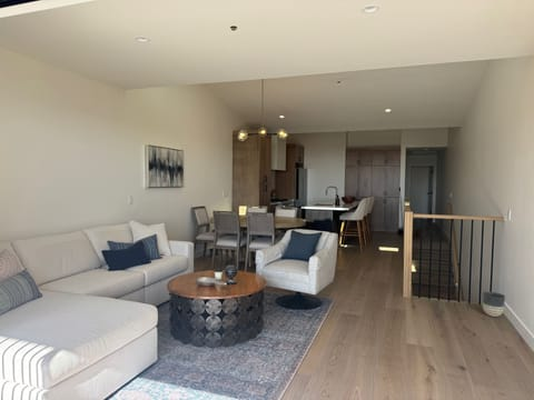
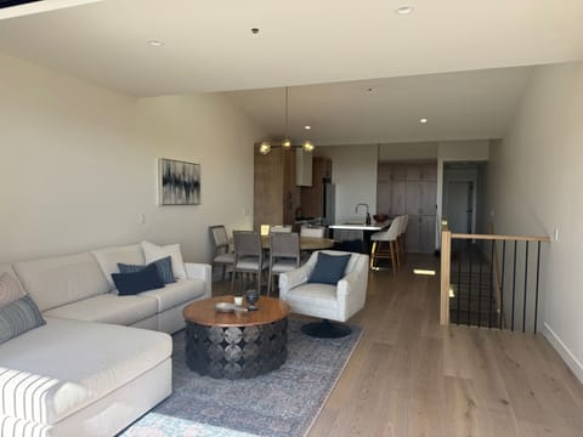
- planter (493, 304)
